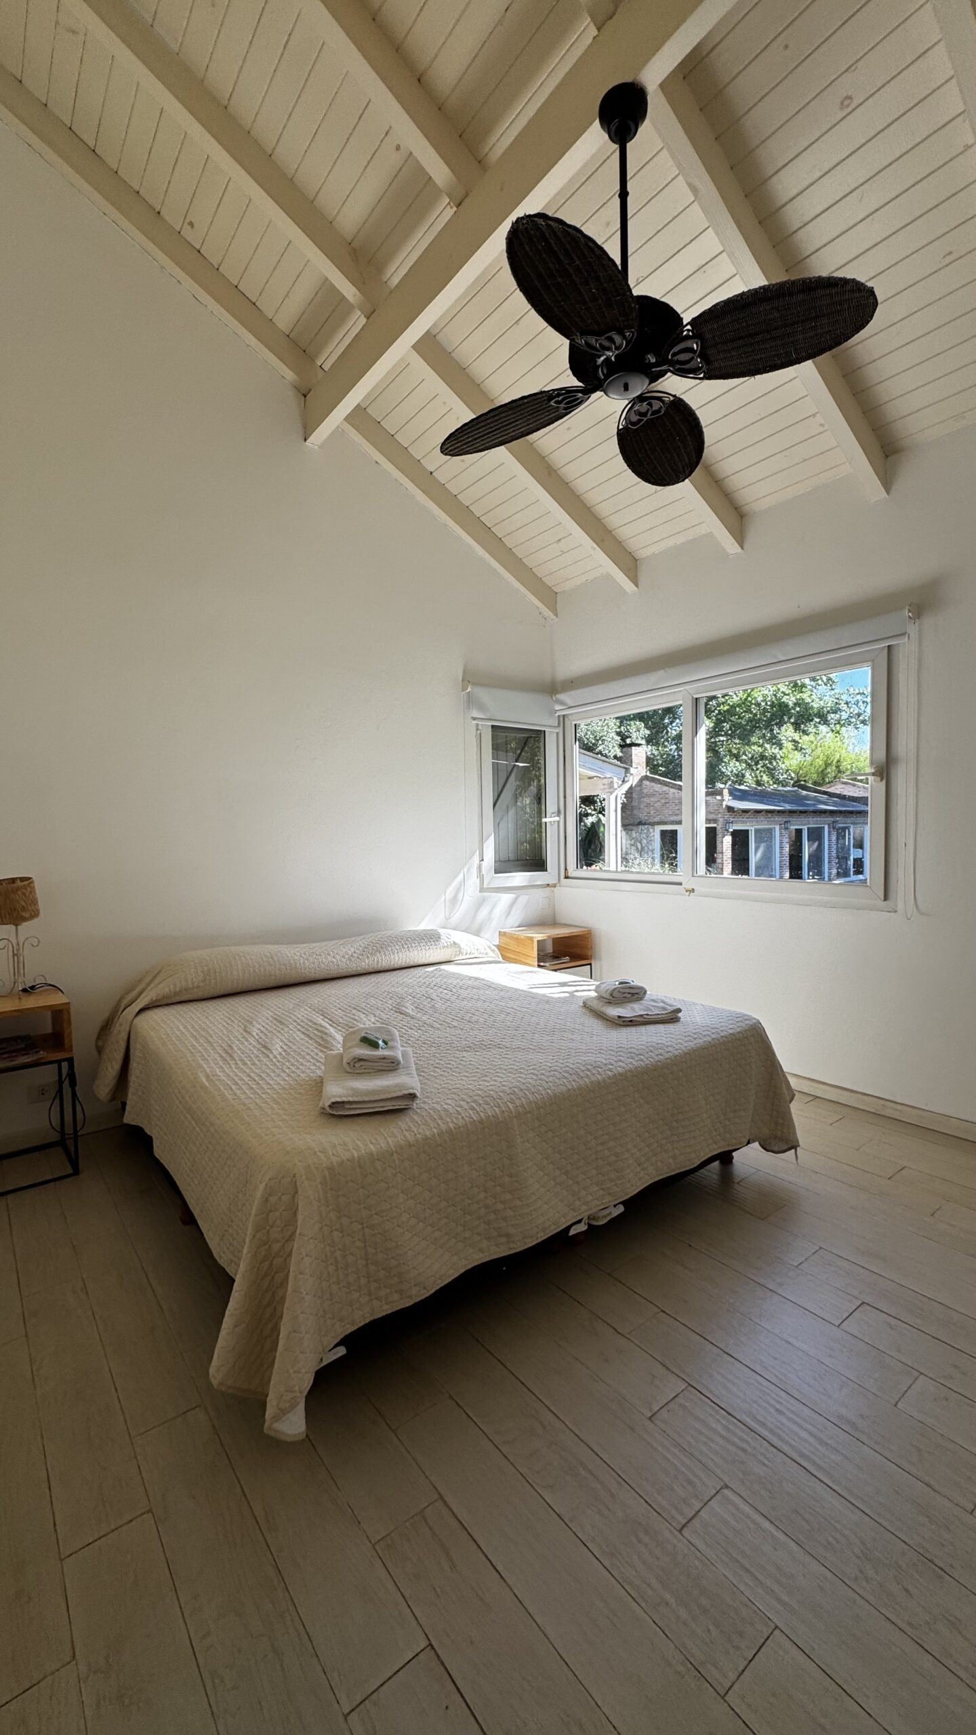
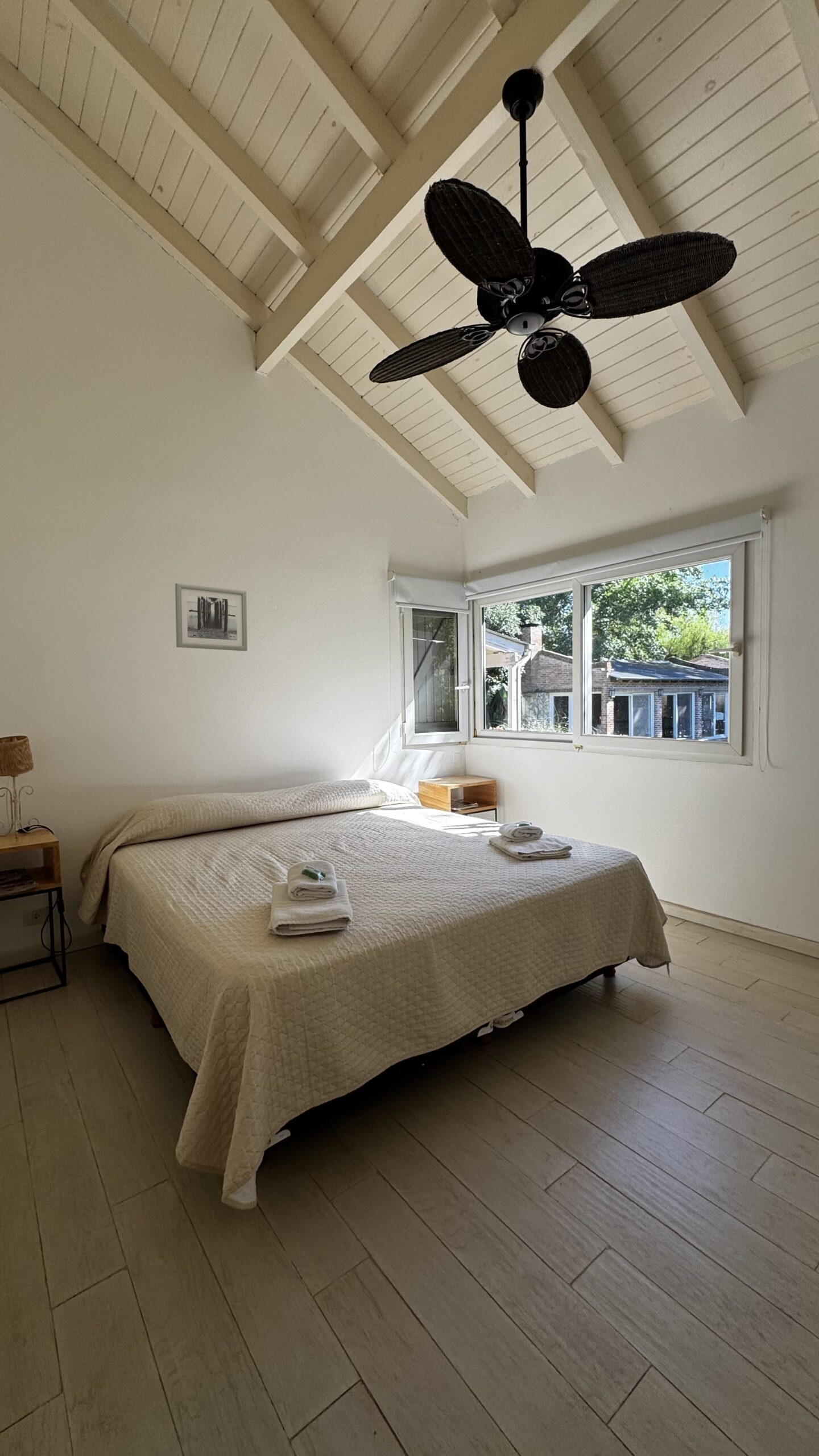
+ wall art (212, 618)
